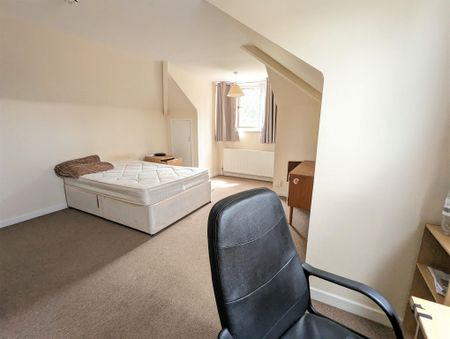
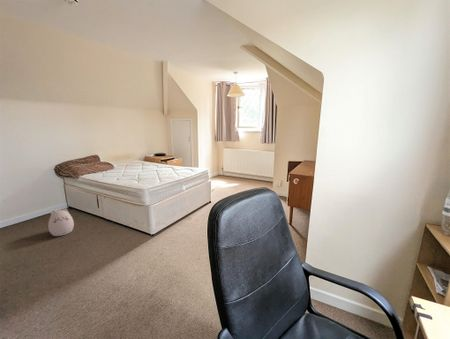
+ plush toy (60, 220)
